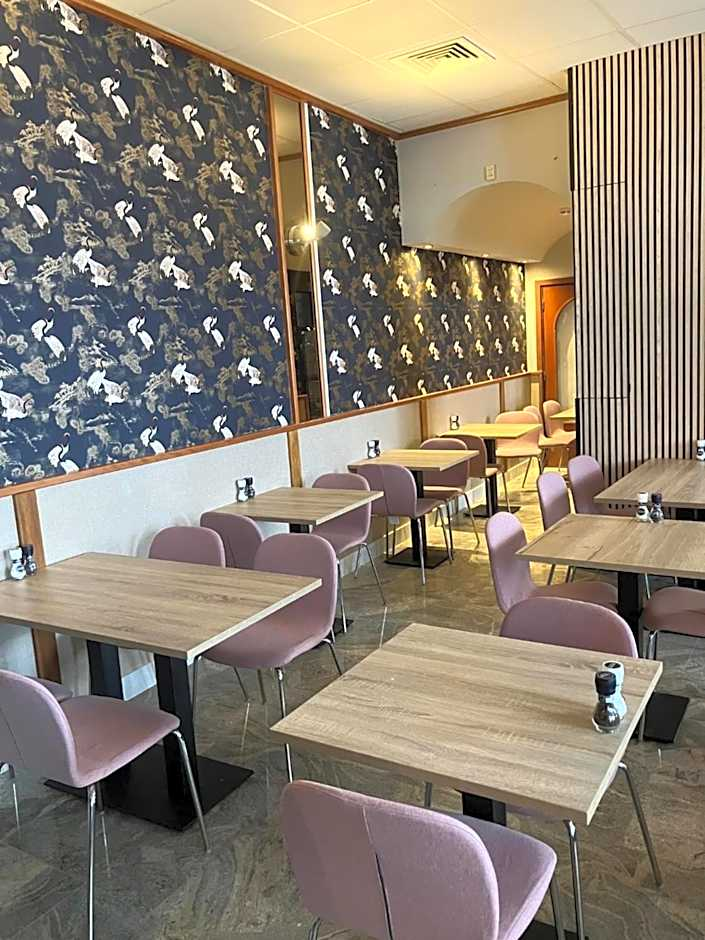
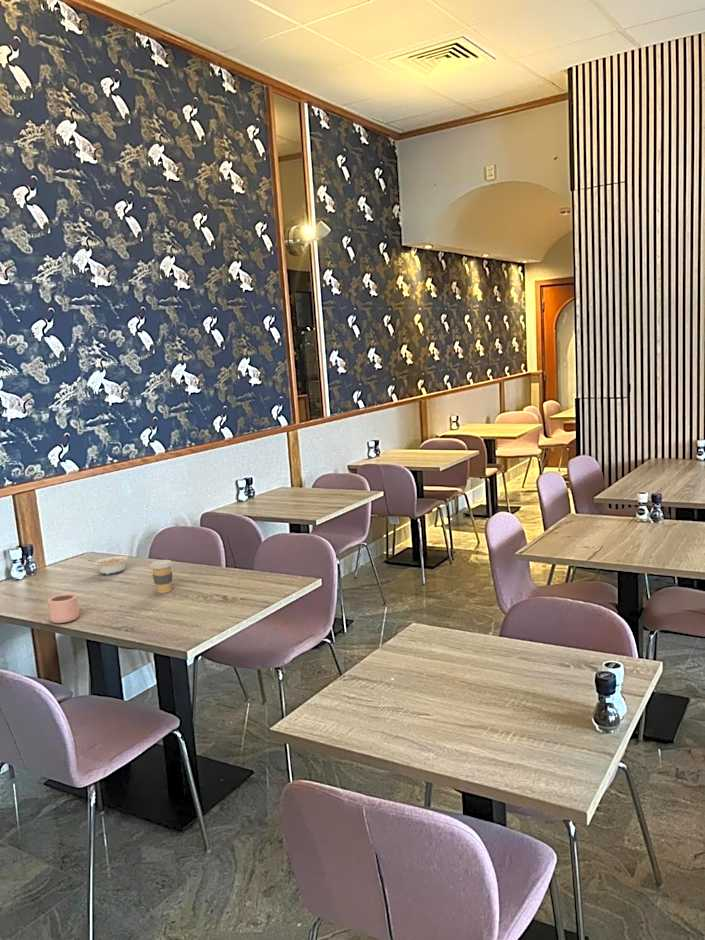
+ legume (110, 565)
+ coffee cup (162, 576)
+ mug (65, 607)
